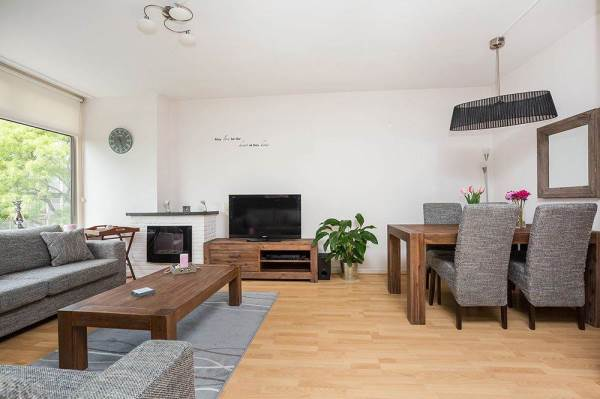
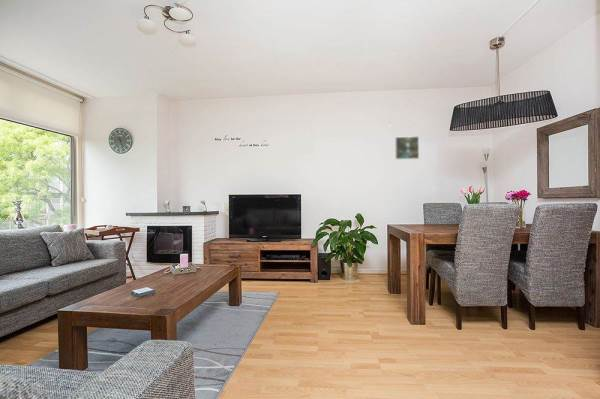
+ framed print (407, 148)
